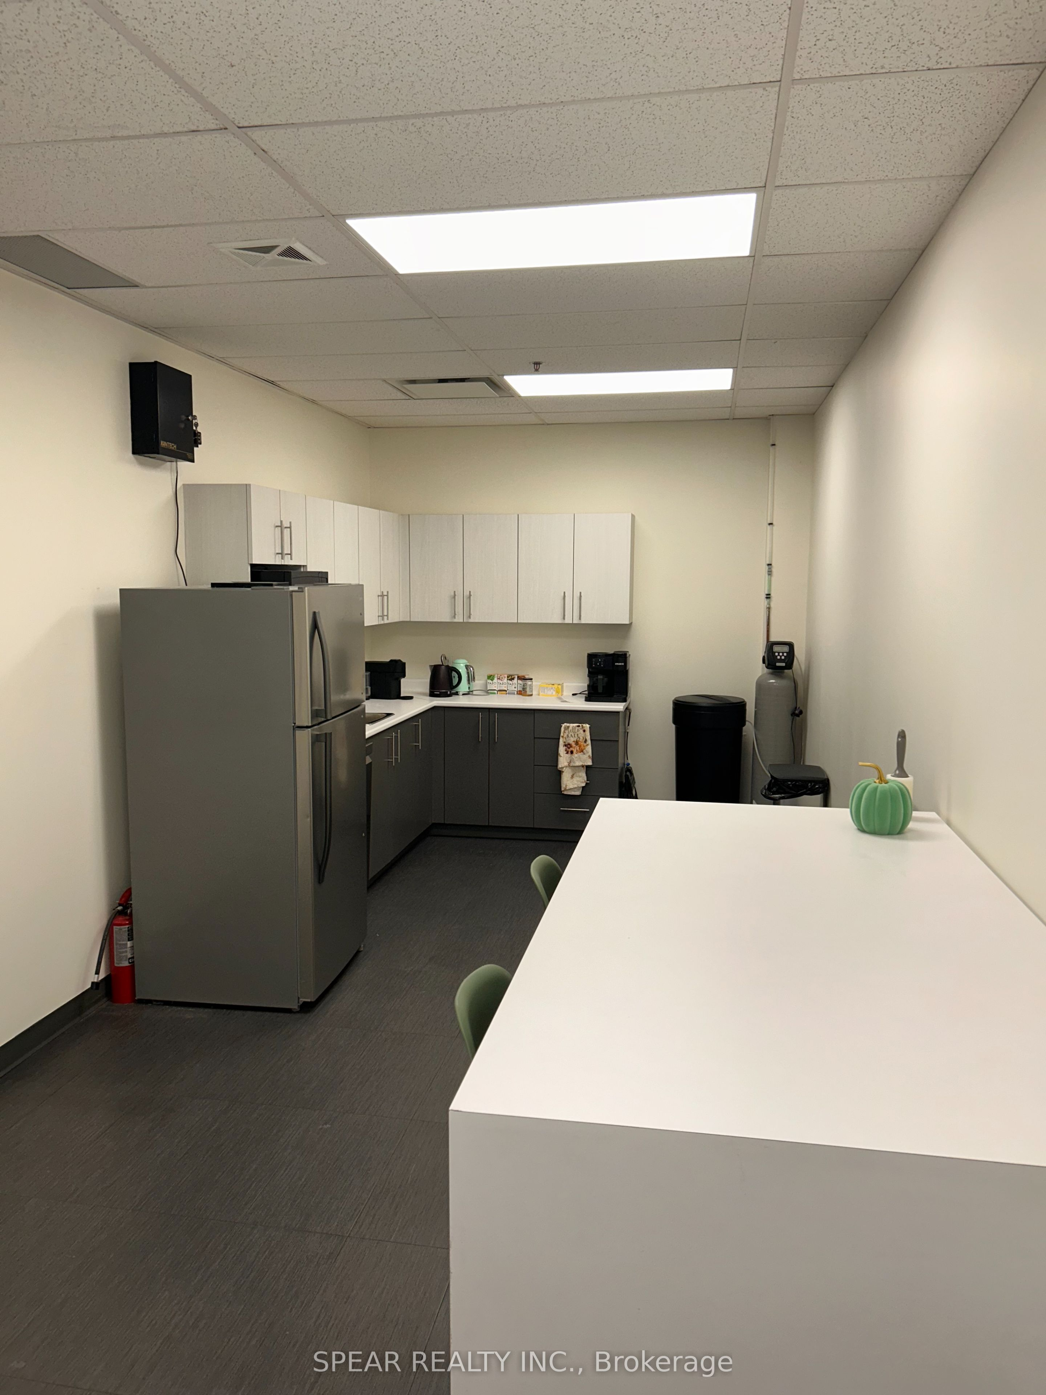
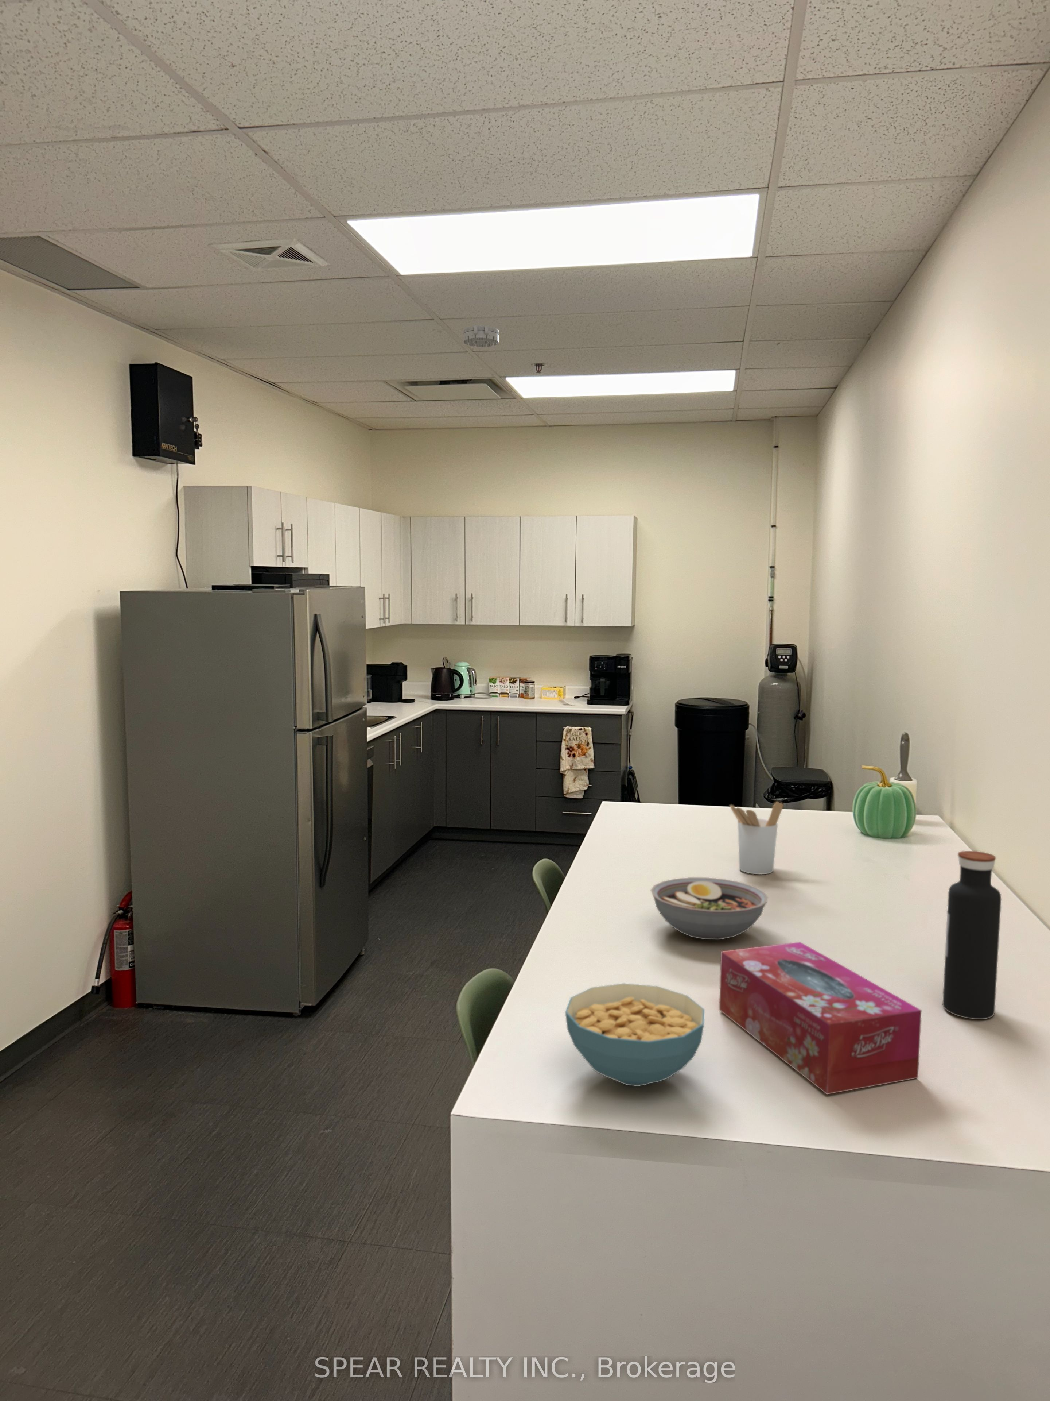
+ utensil holder (752, 836)
+ tissue box (812, 1009)
+ smoke detector (481, 335)
+ bowl (708, 912)
+ water bottle (973, 933)
+ cereal bowl (634, 1044)
